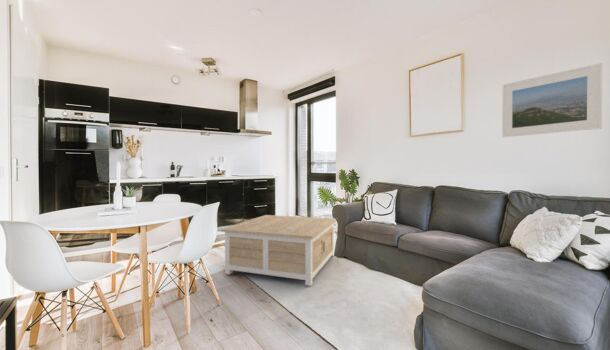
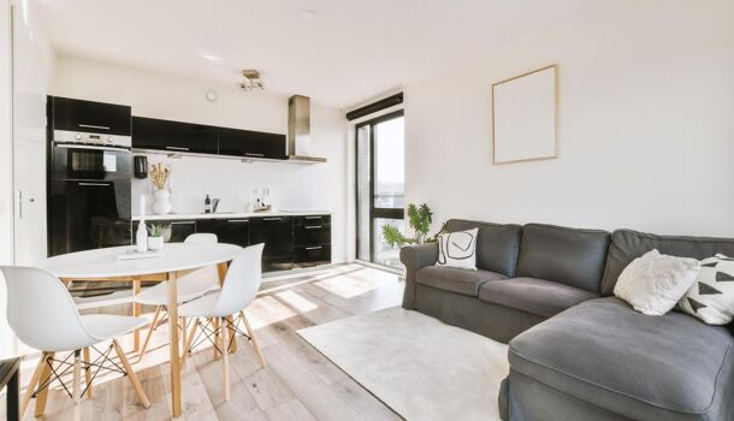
- coffee table (284, 243)
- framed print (546, 104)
